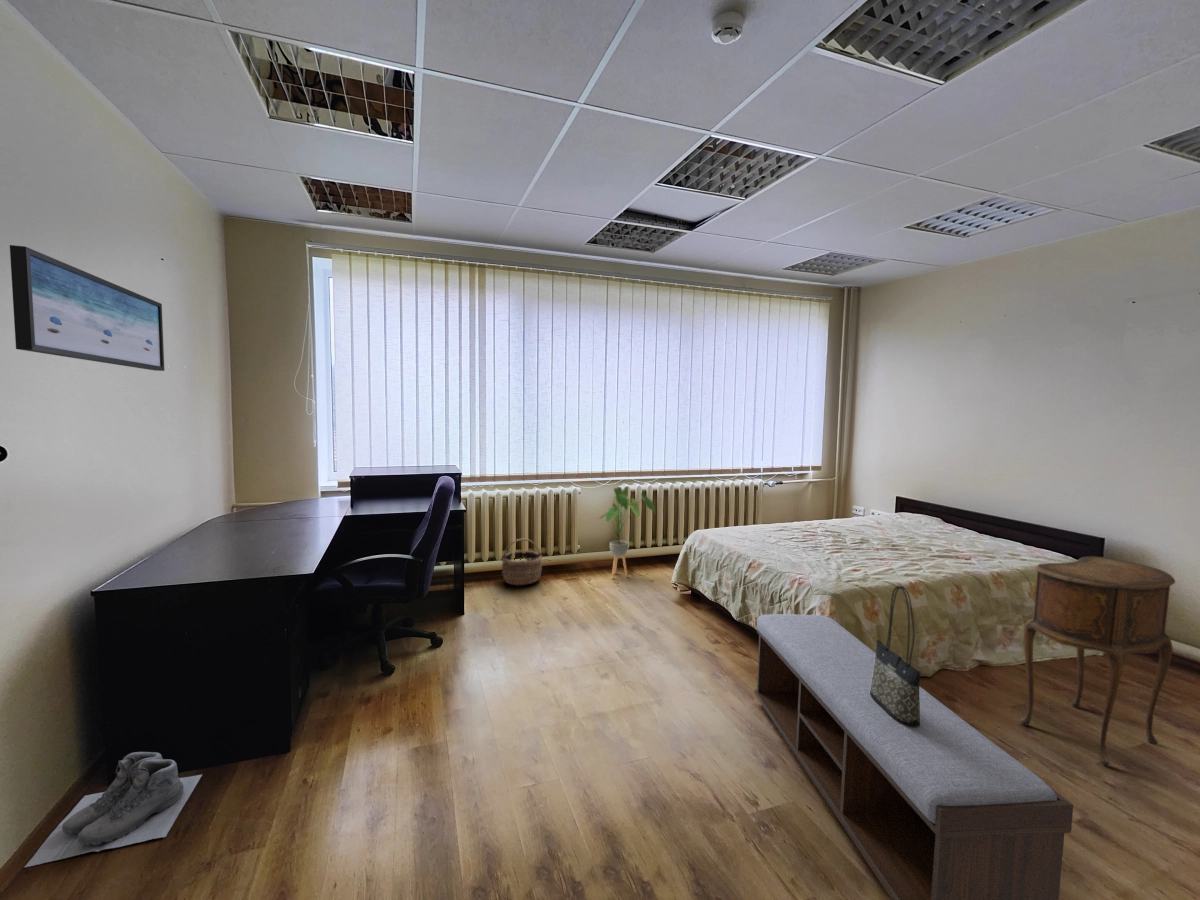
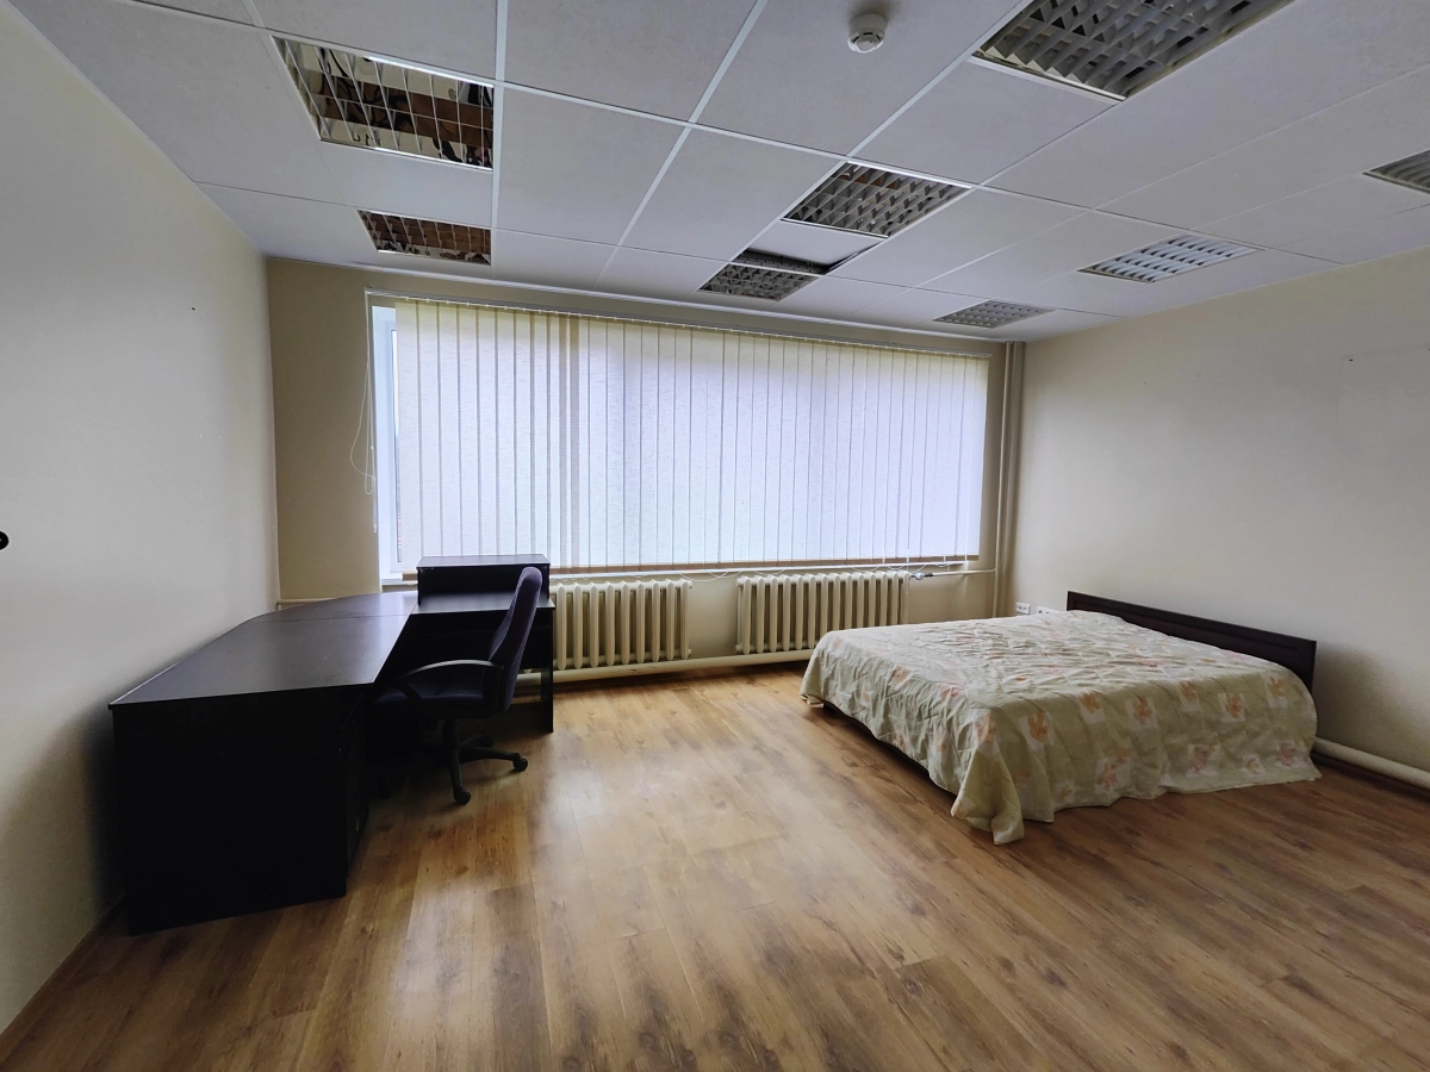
- boots (122, 790)
- tote bag (894, 652)
- wicker basket (521, 561)
- wall art (104, 321)
- house plant (620, 530)
- bench (860, 733)
- side table (1099, 650)
